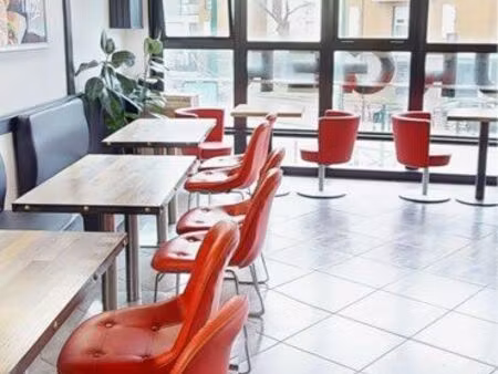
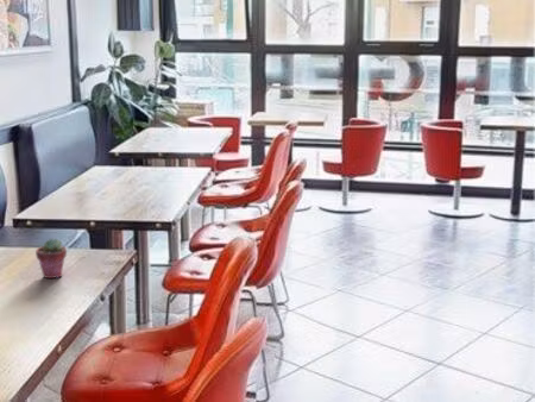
+ potted succulent (51, 257)
